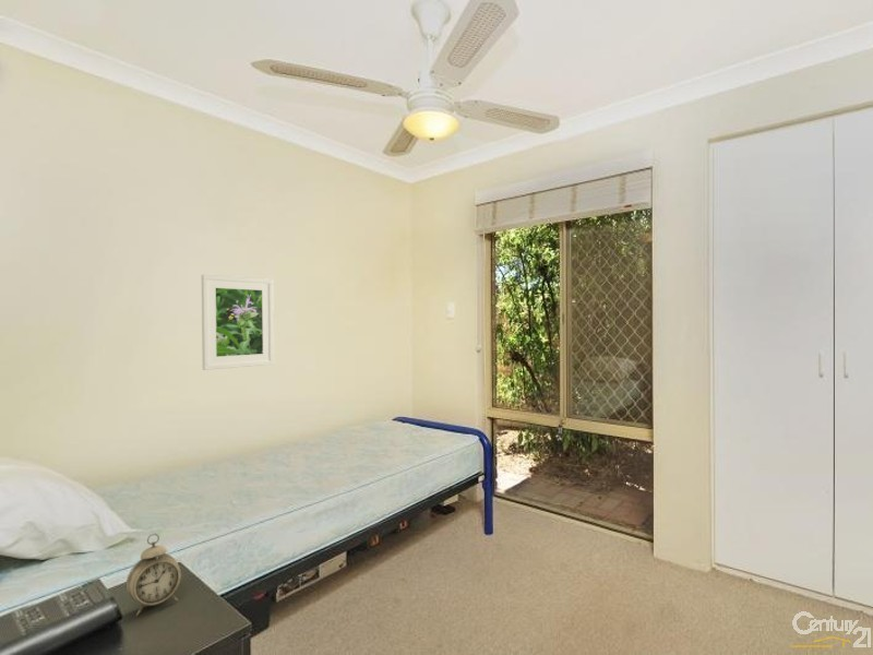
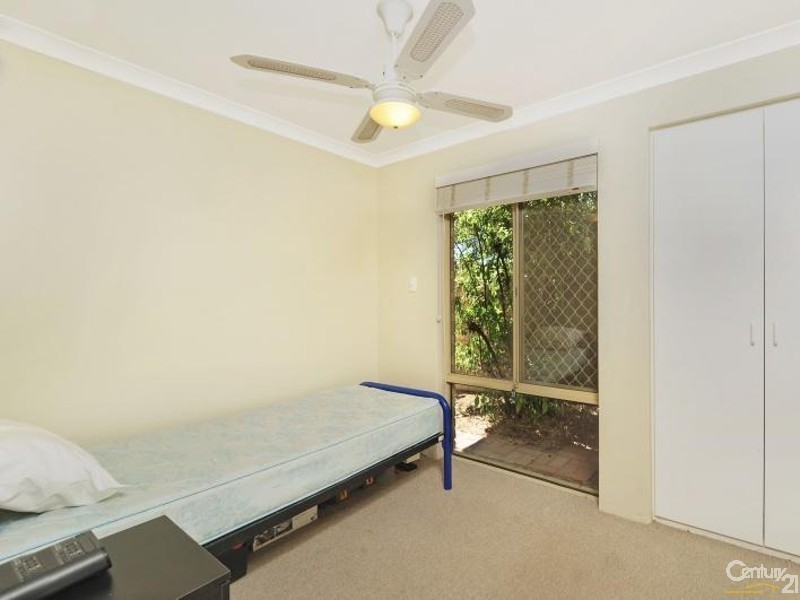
- alarm clock (155, 570)
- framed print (239, 322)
